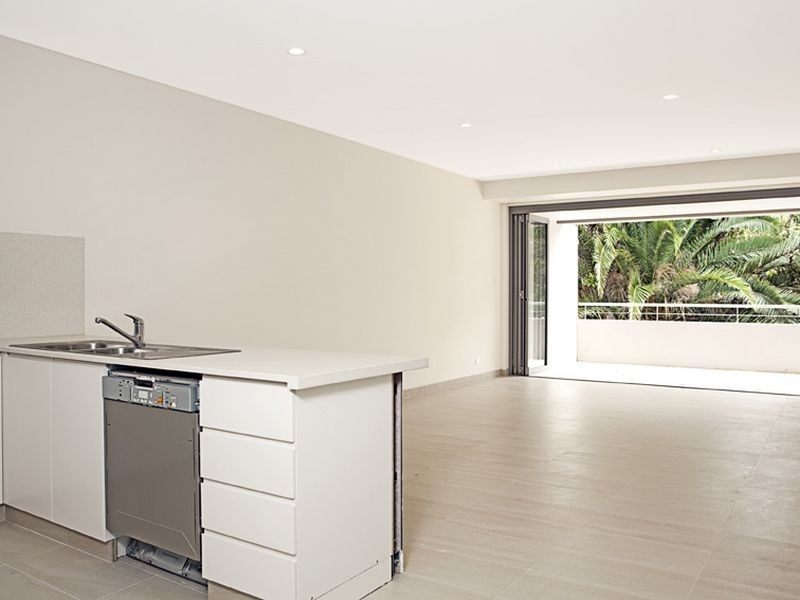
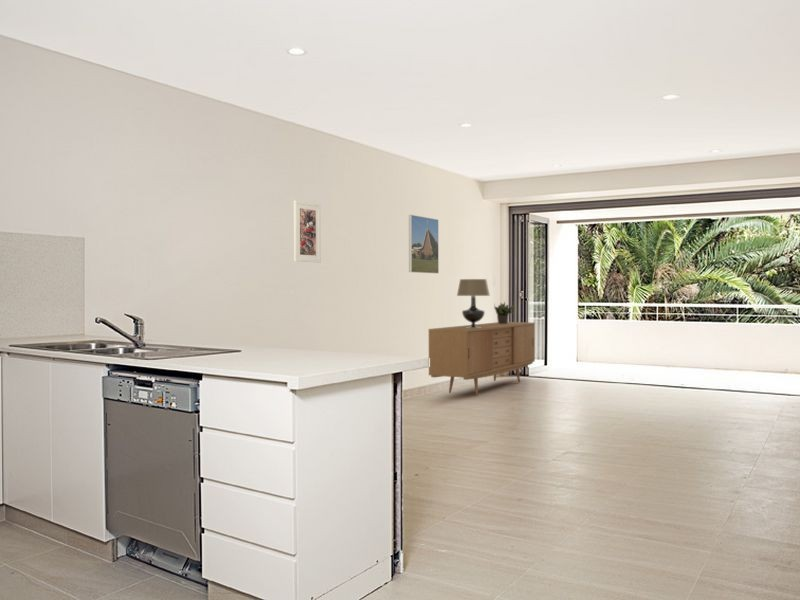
+ table lamp (473, 303)
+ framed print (307, 232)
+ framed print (424, 245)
+ potted plant (504, 312)
+ sideboard (486, 356)
